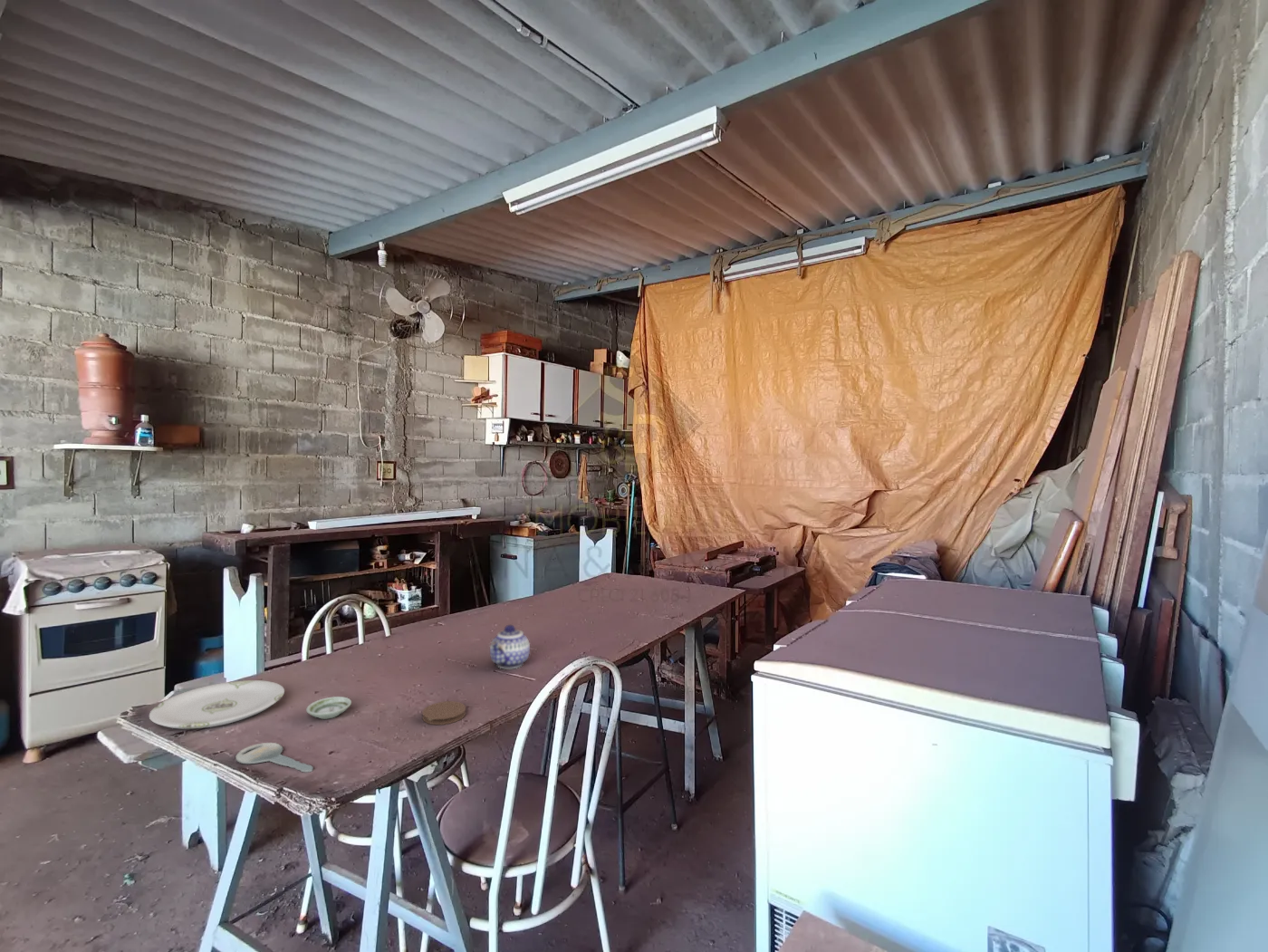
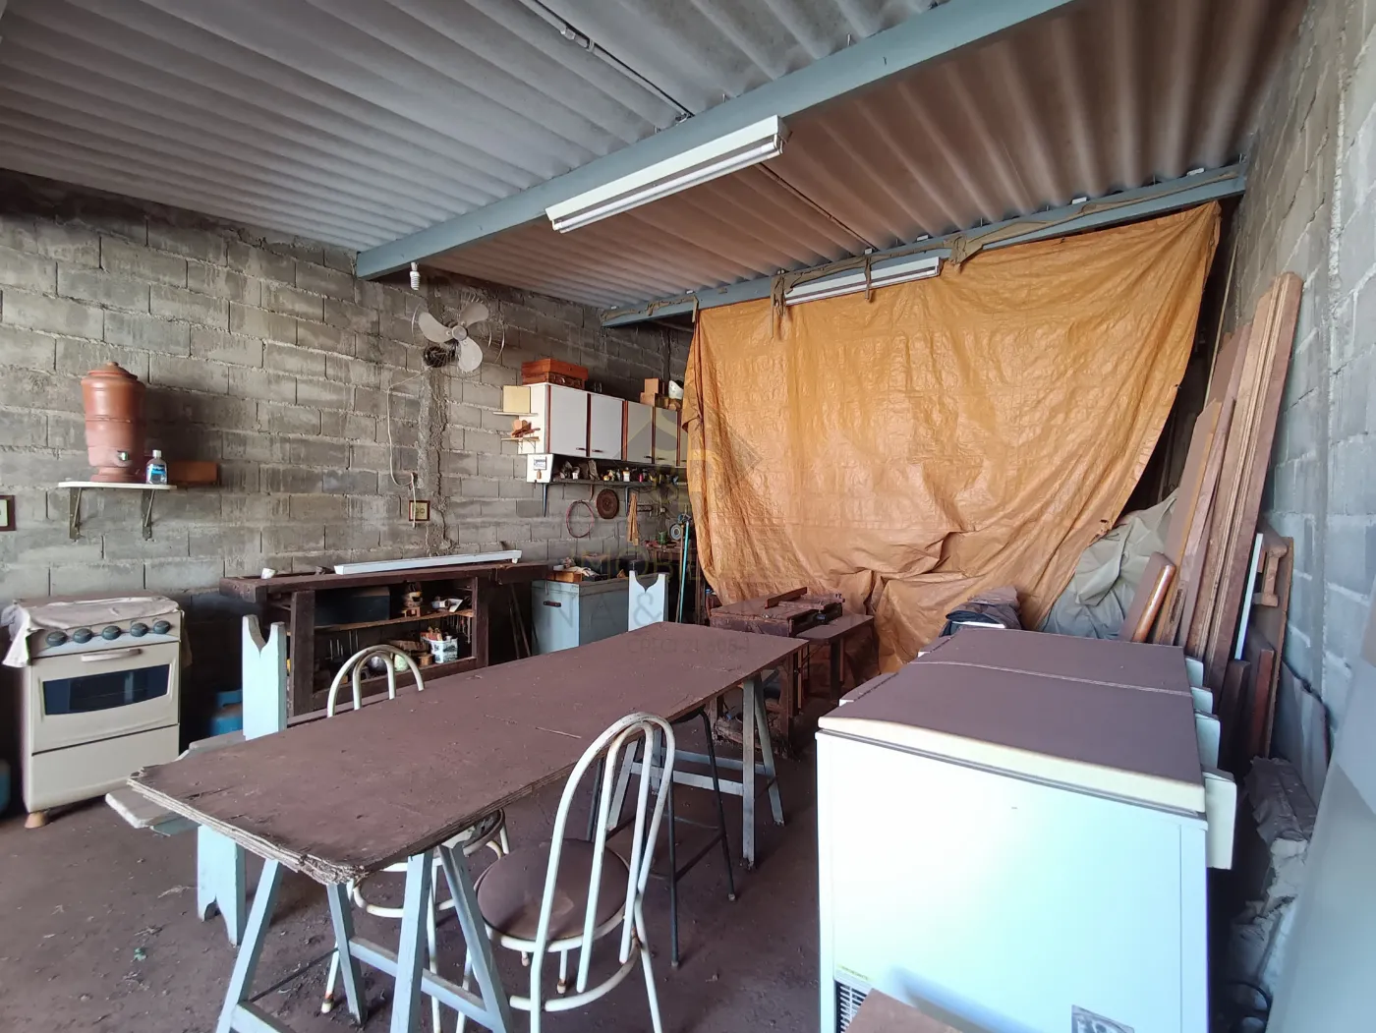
- saucer (329, 709)
- coaster (444, 712)
- teapot (509, 645)
- plate (220, 705)
- key (277, 759)
